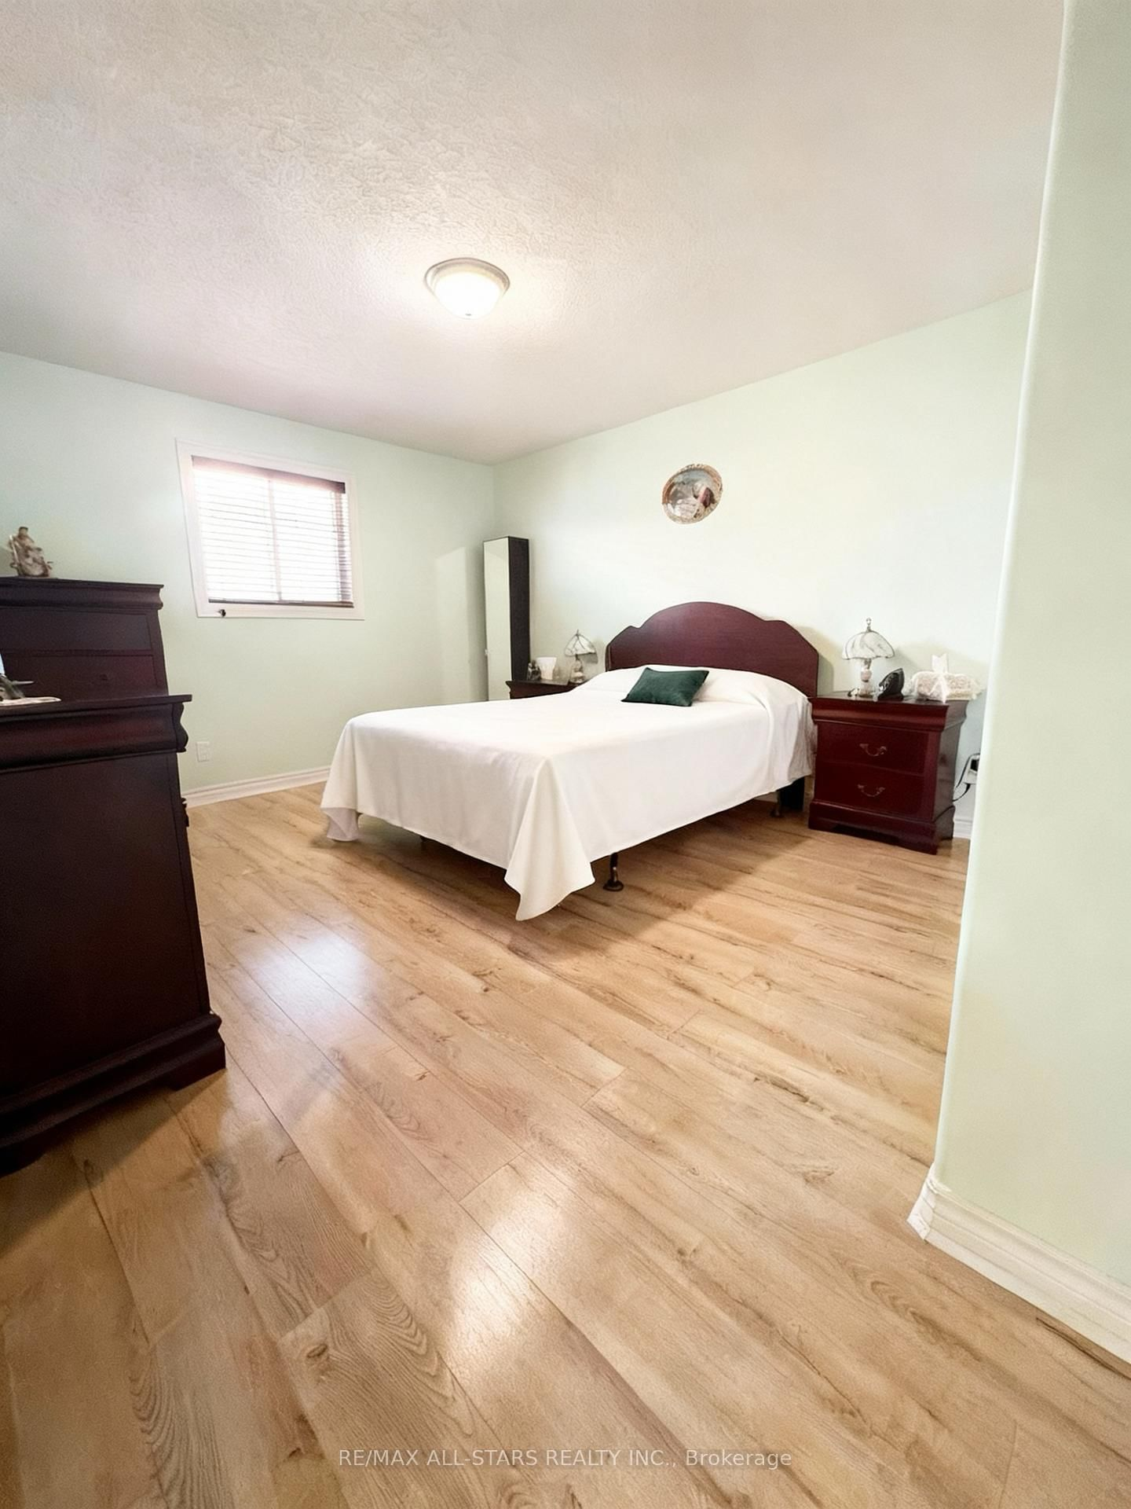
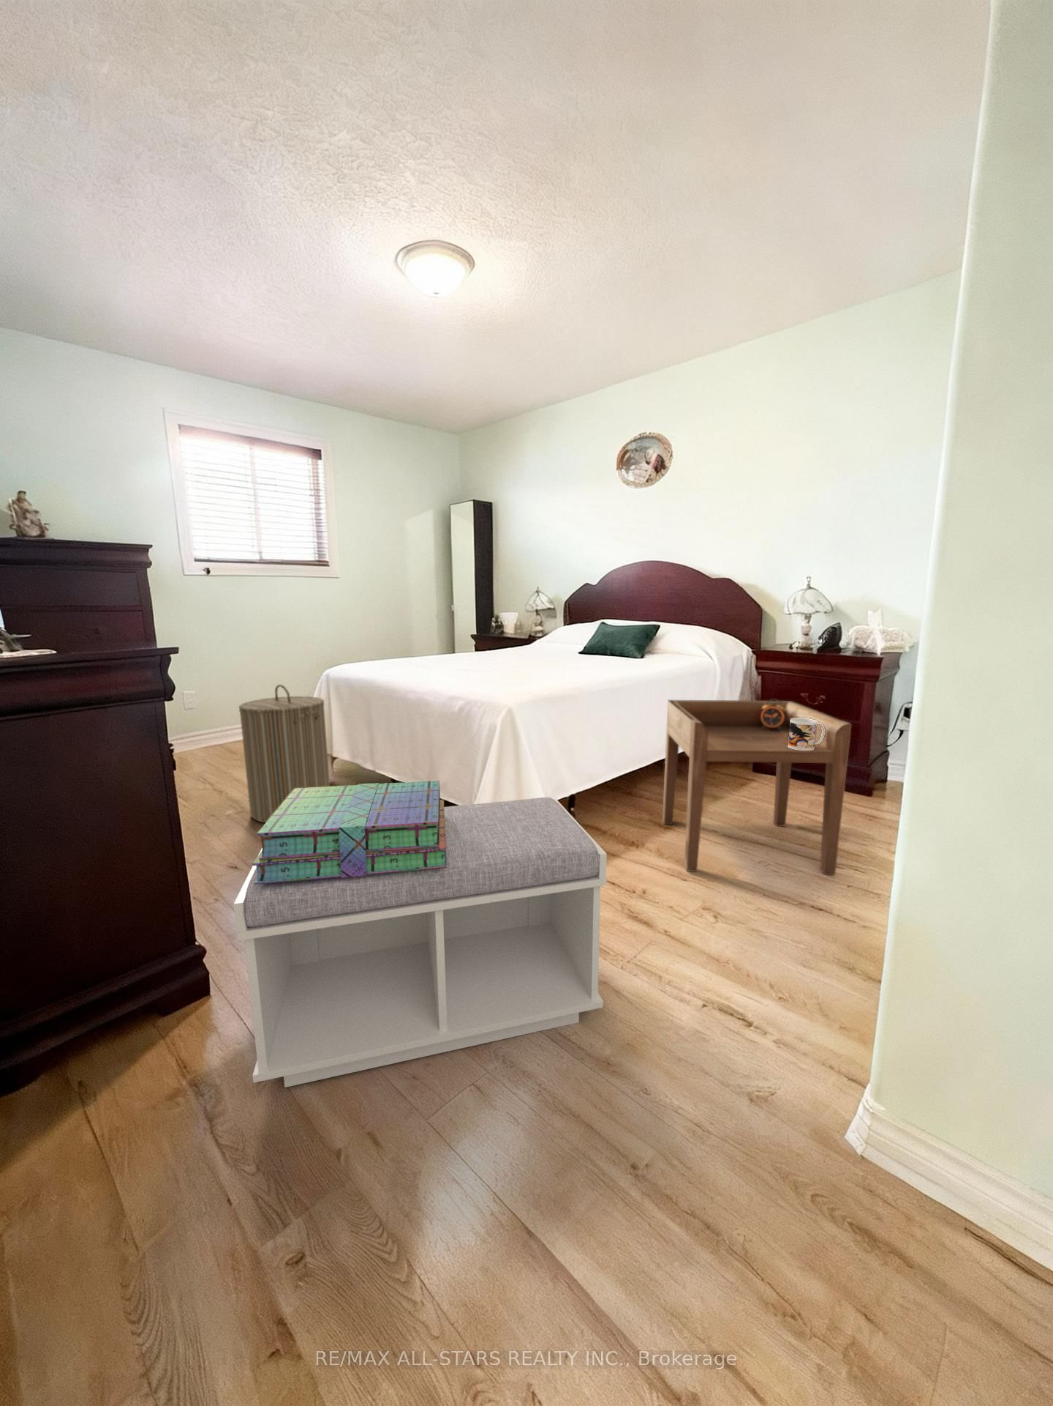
+ side table (743, 762)
+ laundry hamper (286, 747)
+ mug (806, 733)
+ alarm clock (773, 713)
+ stack of books (362, 823)
+ bench (432, 920)
